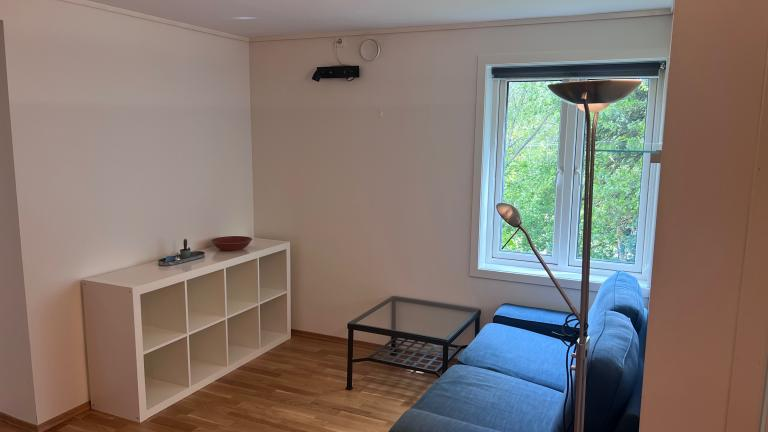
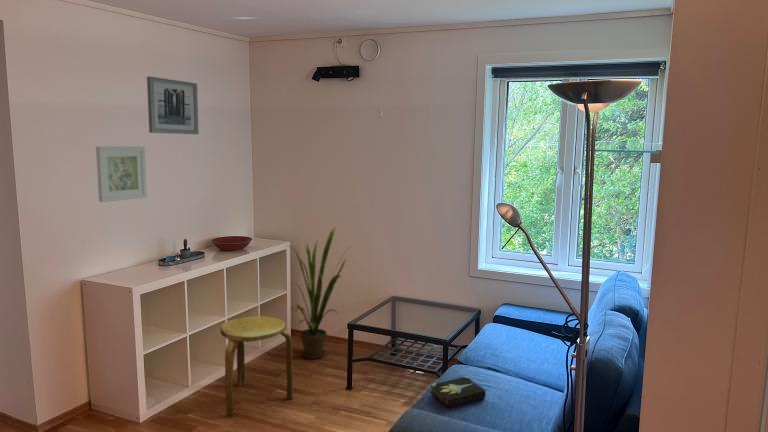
+ hardback book (457, 390)
+ stool (244, 363)
+ wall art (174, 107)
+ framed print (122, 173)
+ house plant (314, 292)
